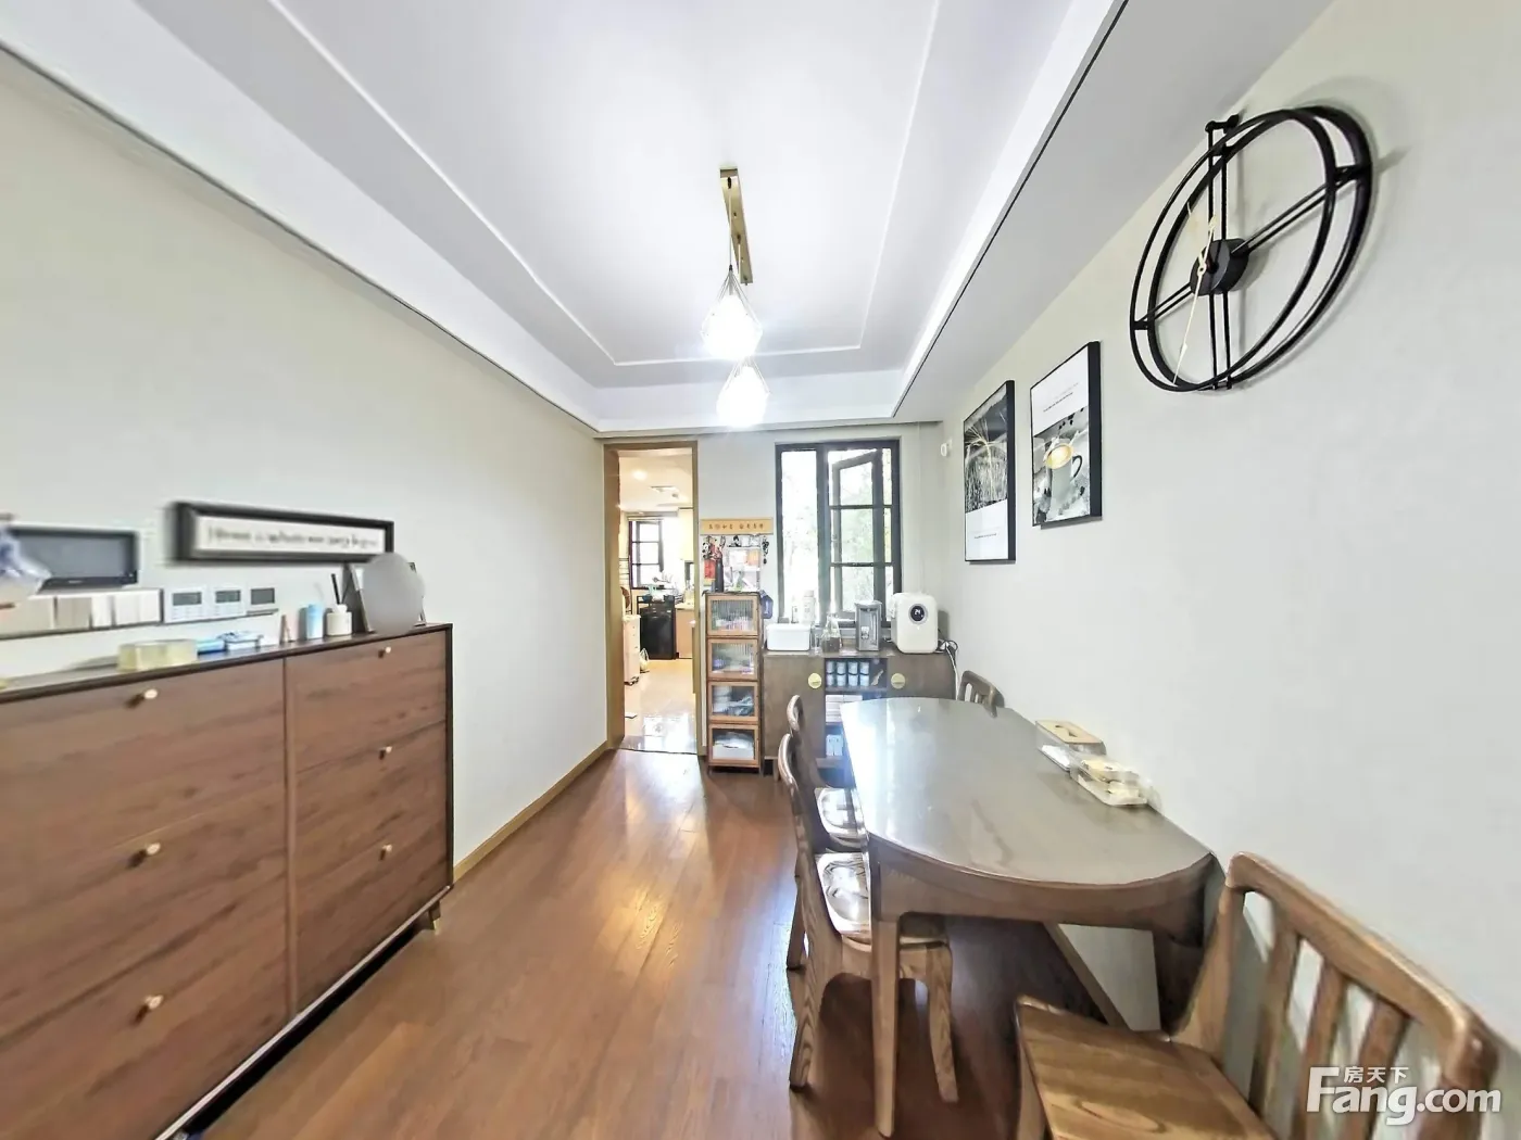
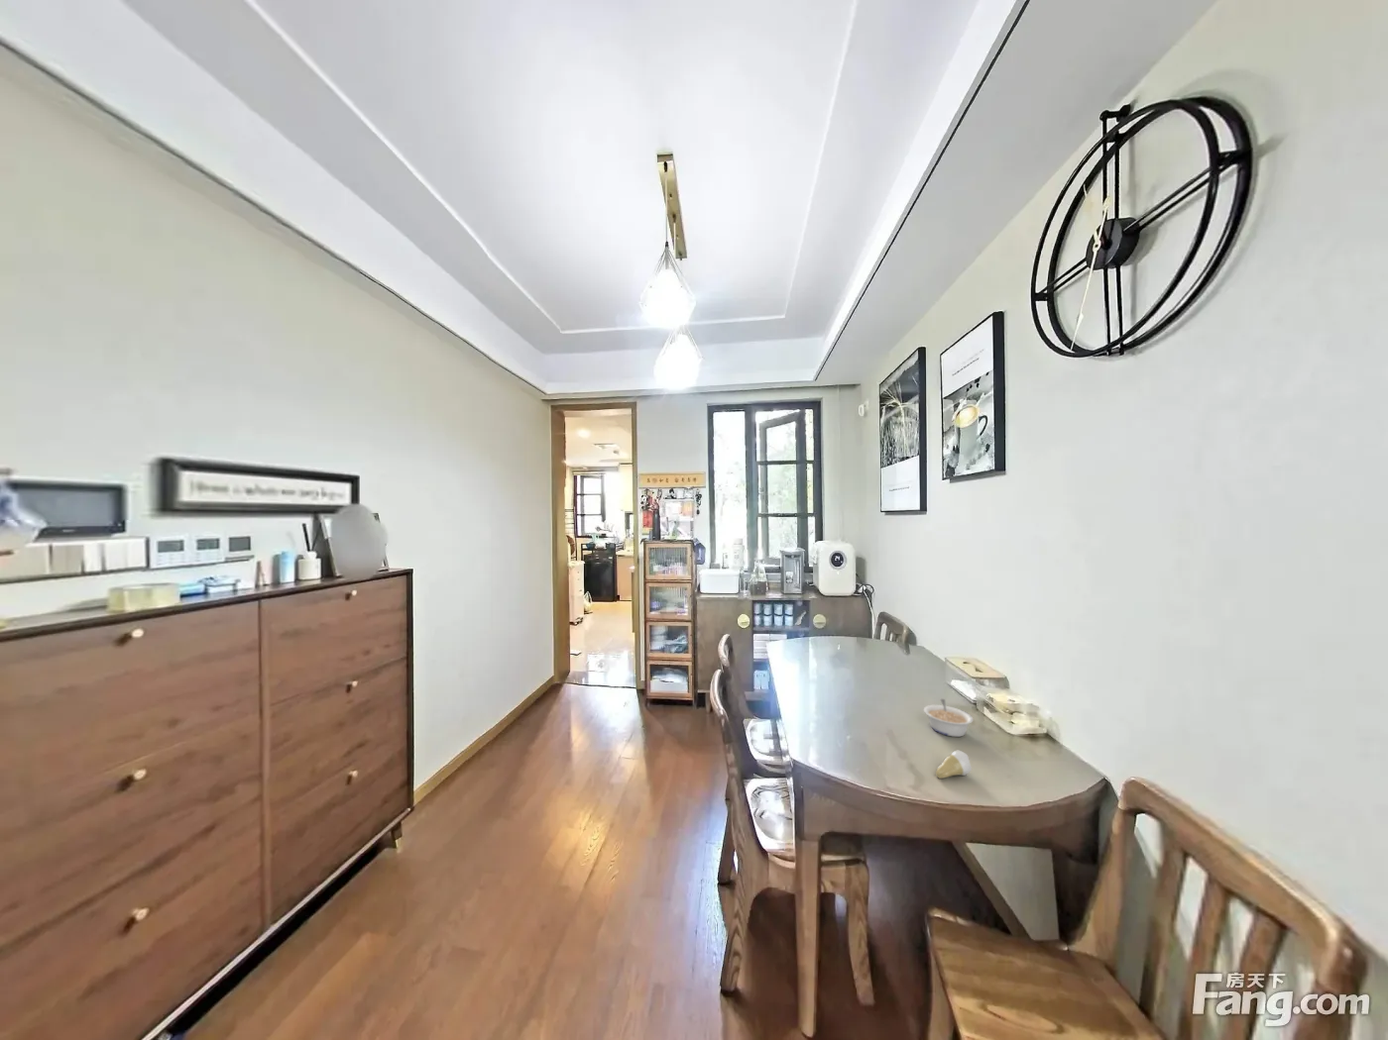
+ tooth (951, 764)
+ legume (945, 719)
